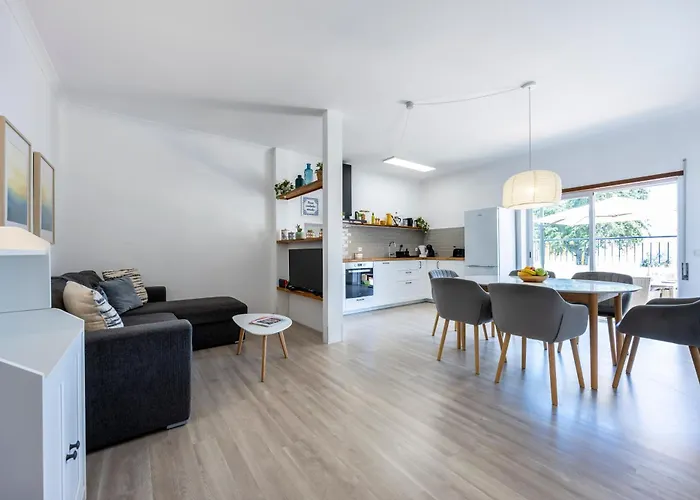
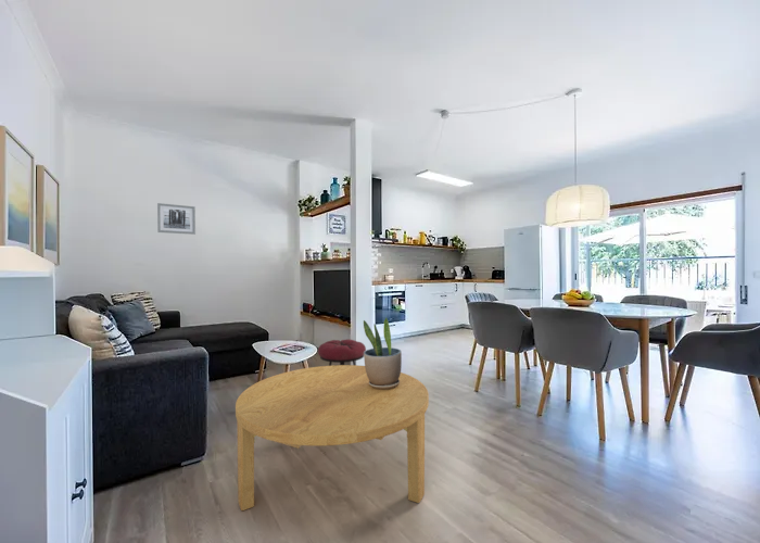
+ coffee table (335, 431)
+ stool (342, 364)
+ potted plant (382, 349)
+ wall art (177, 218)
